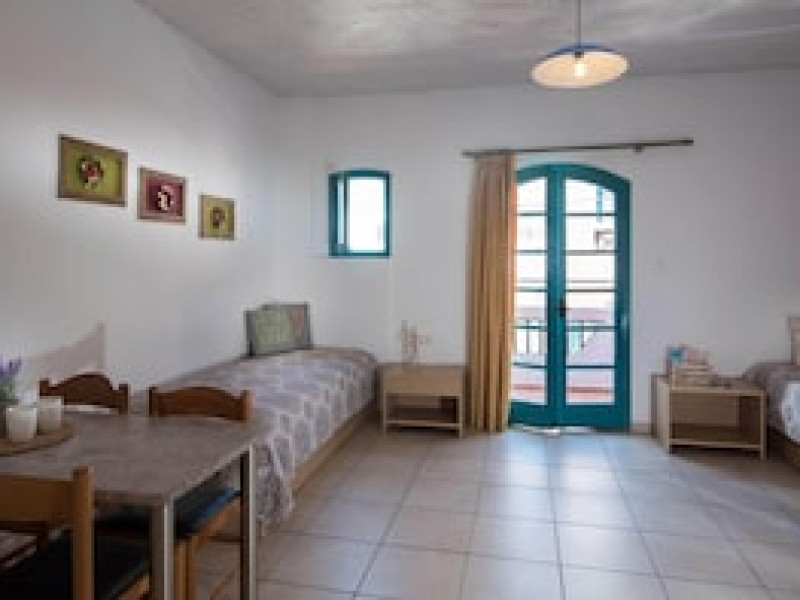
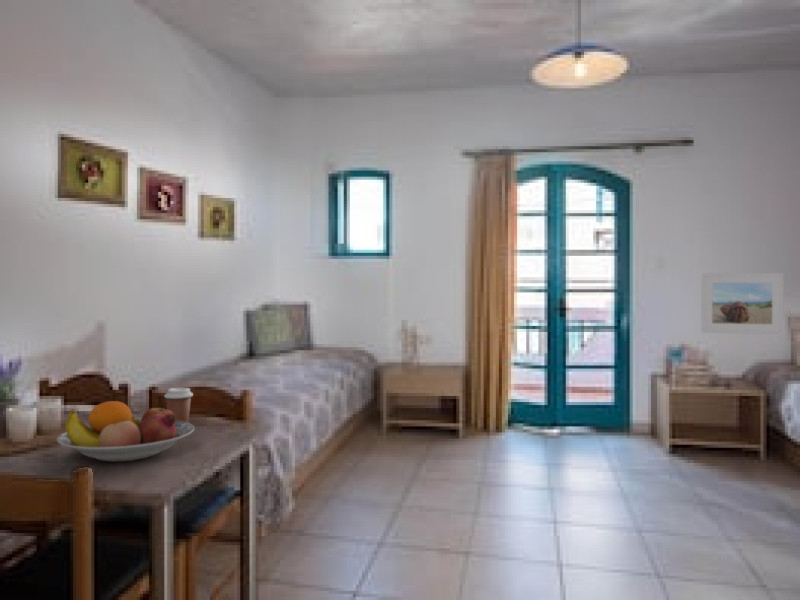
+ coffee cup (178, 406)
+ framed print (741, 303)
+ fruit bowl (128, 427)
